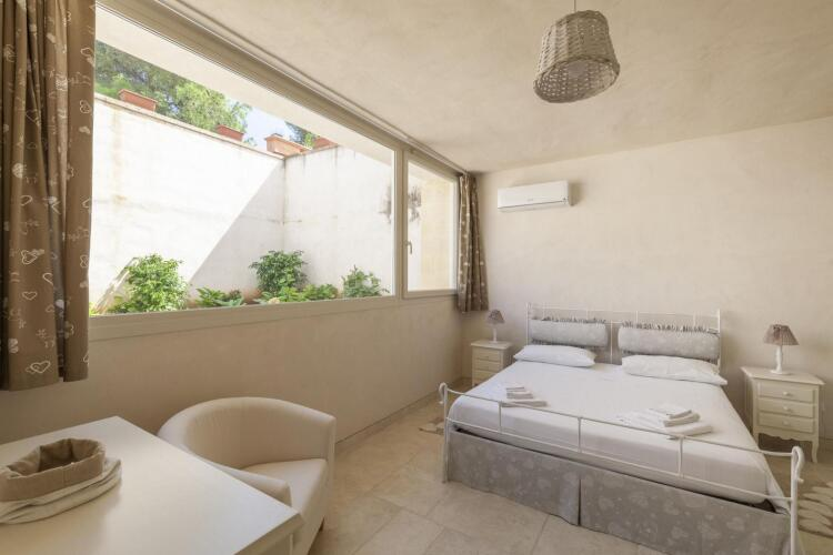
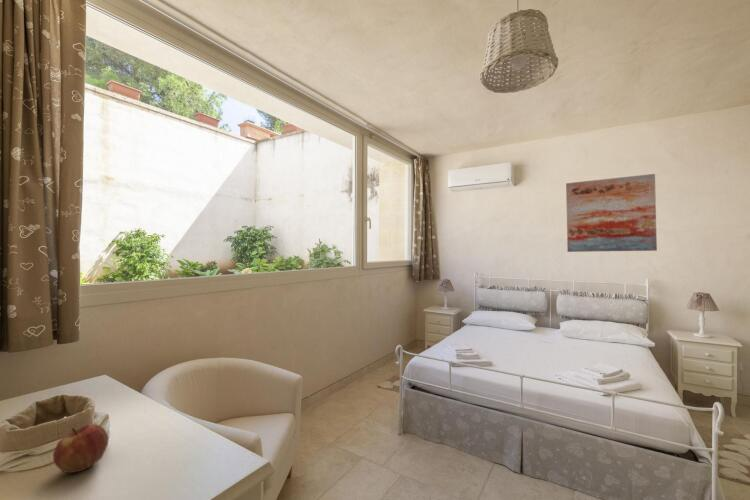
+ apple (82, 446)
+ wall art (608, 215)
